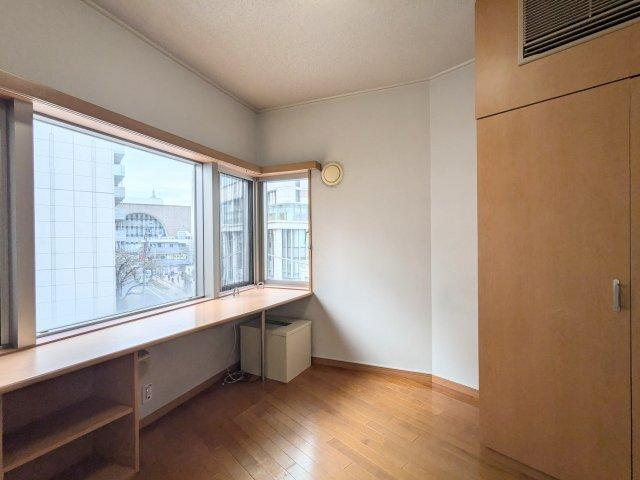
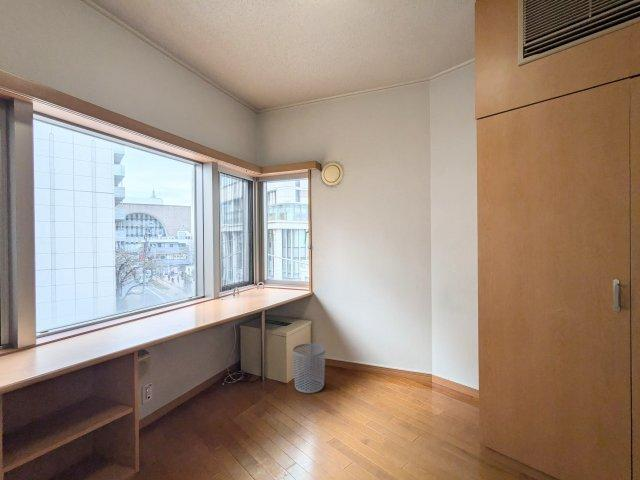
+ waste bin (309, 367)
